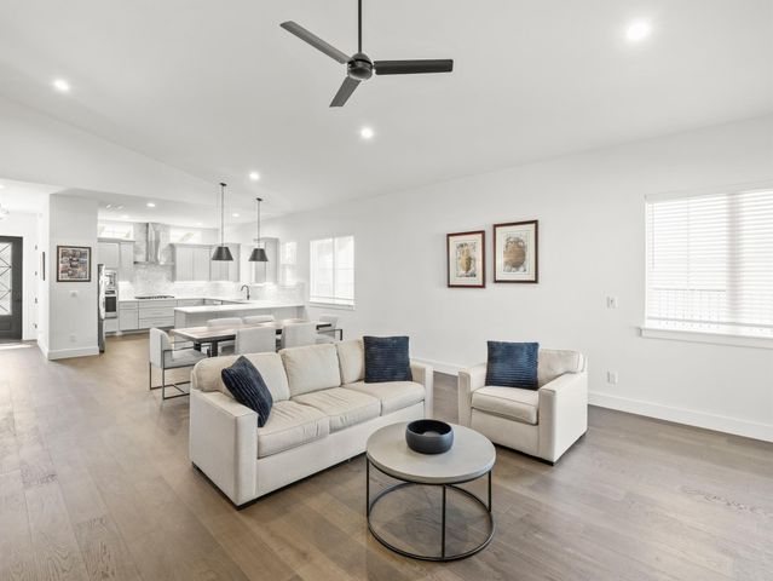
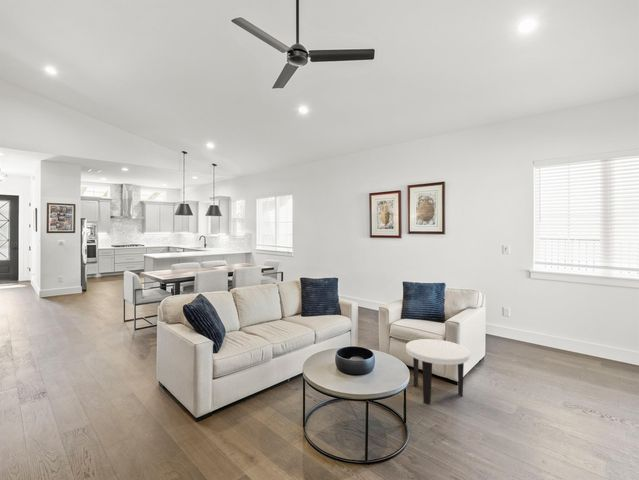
+ side table (431, 371)
